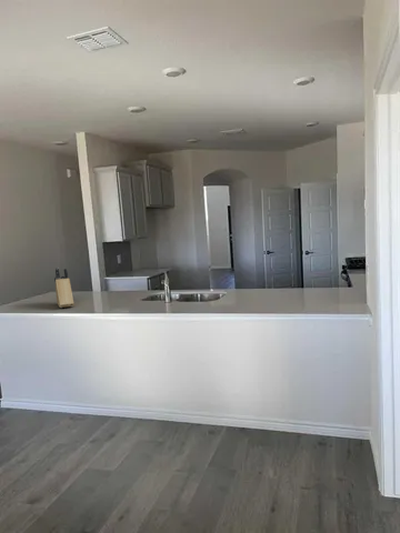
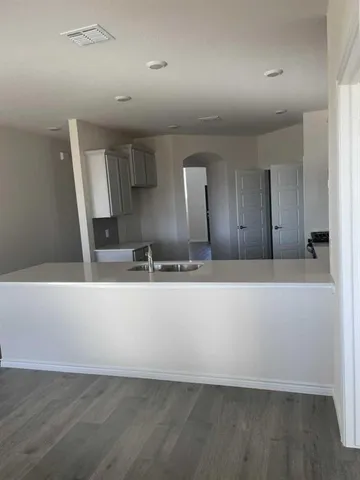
- knife block (62, 286)
